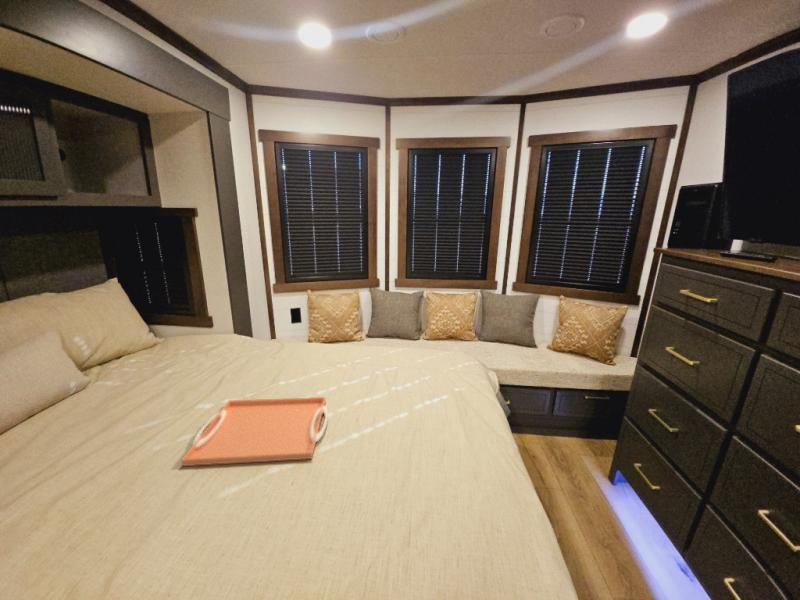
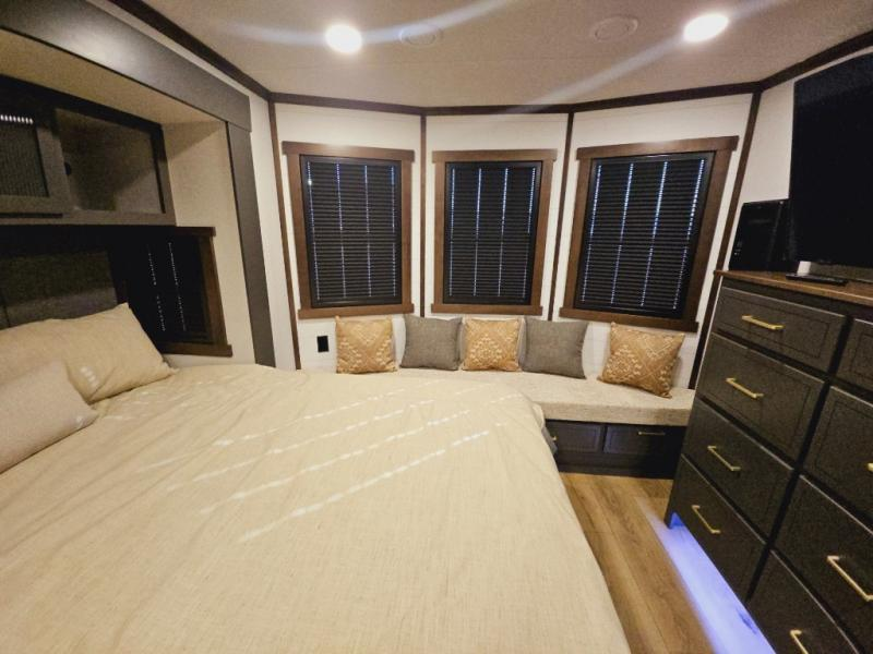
- serving tray (265, 426)
